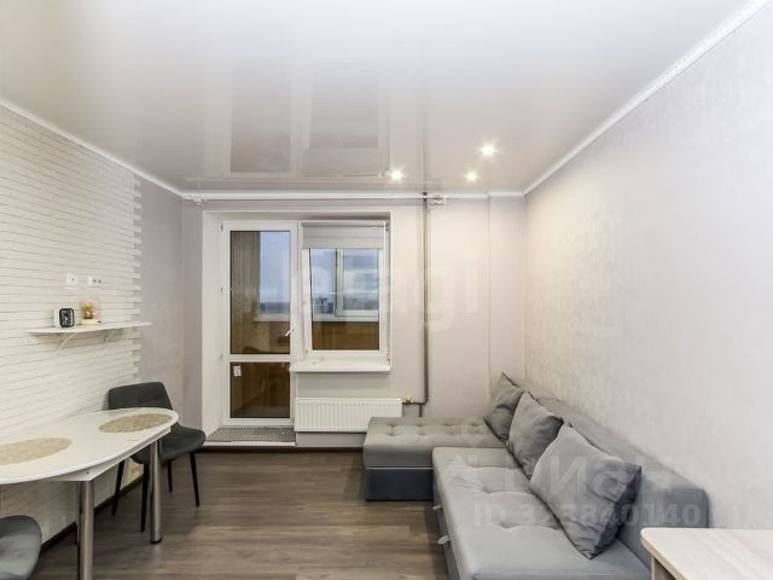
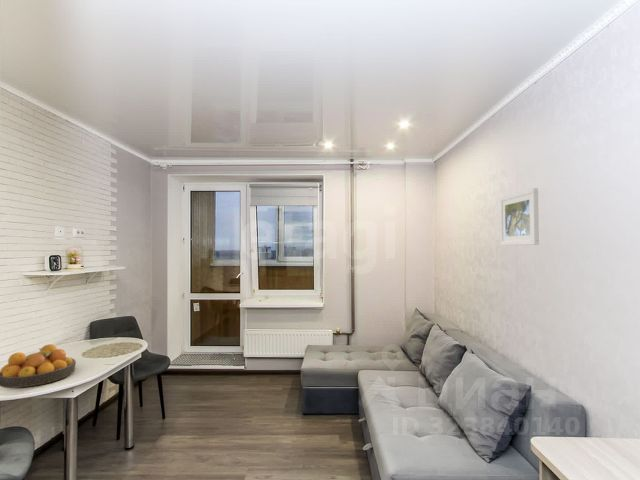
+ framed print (517, 219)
+ fruit bowl (38, 362)
